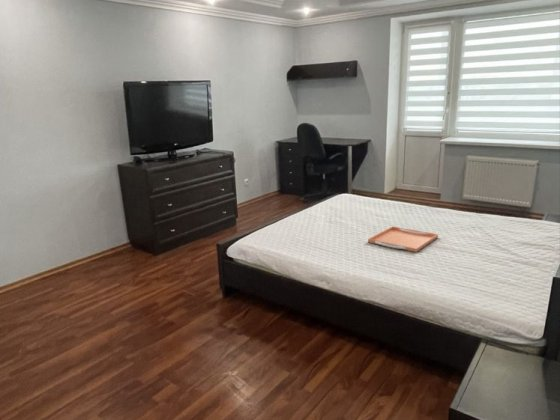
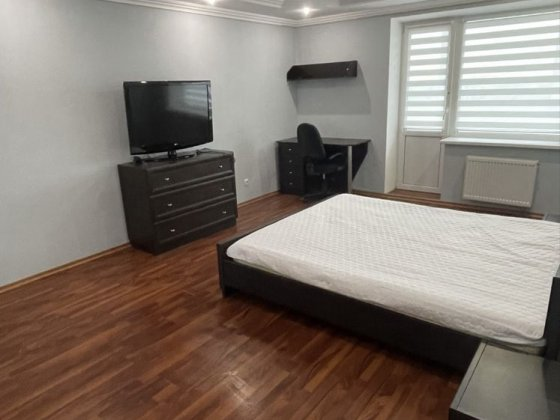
- serving tray (403, 238)
